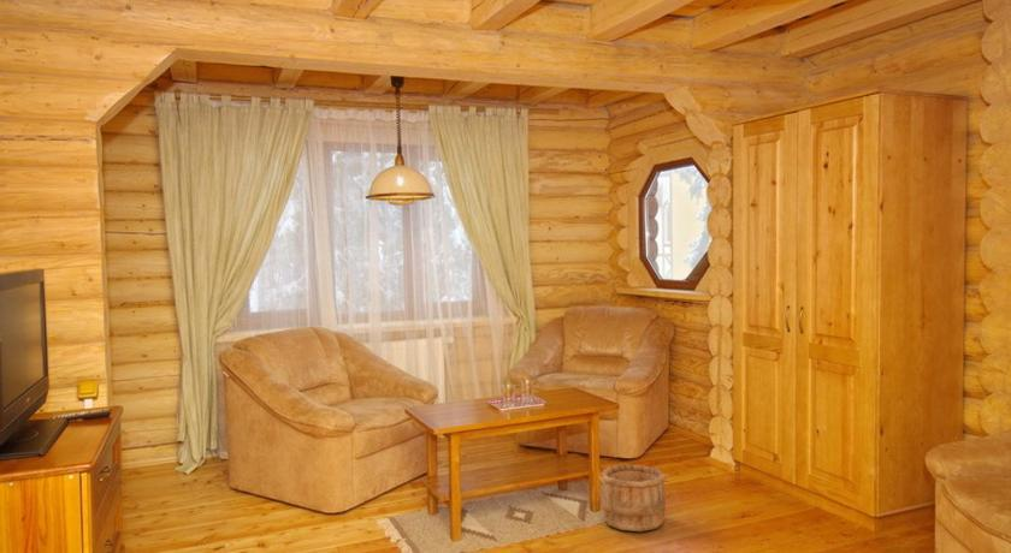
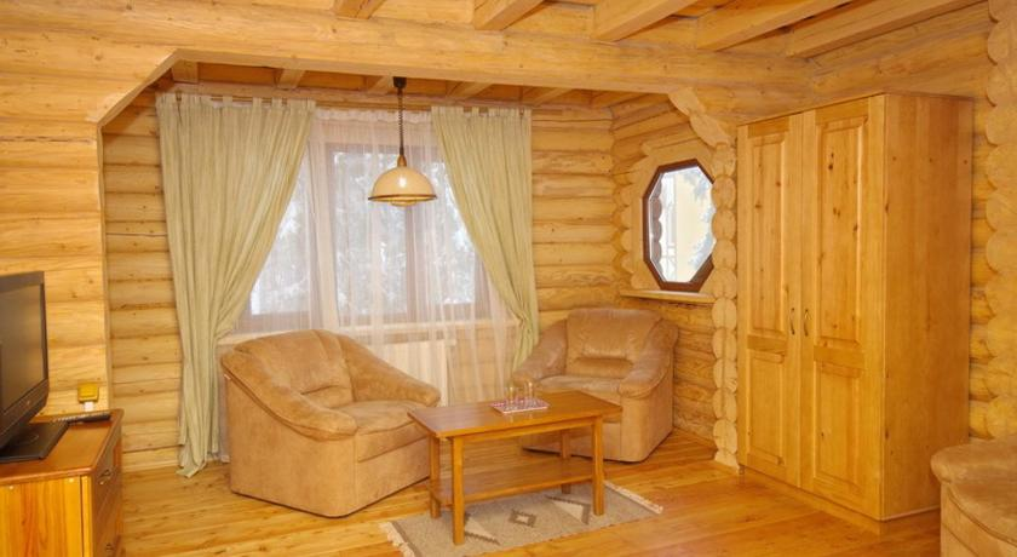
- wooden bucket (633, 496)
